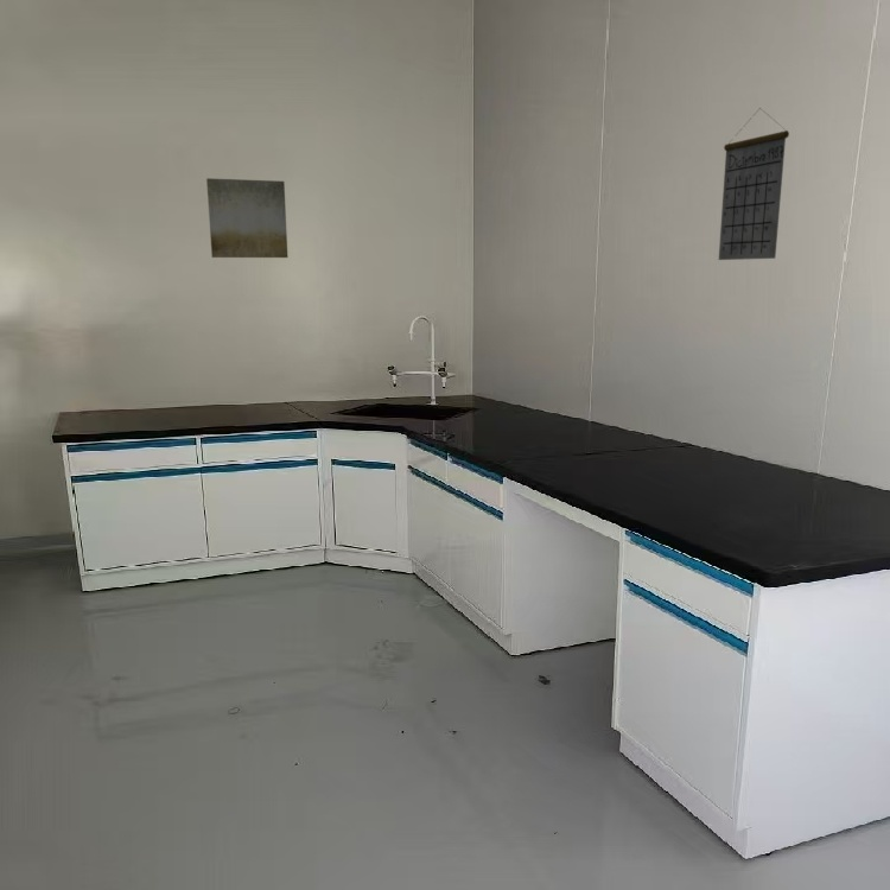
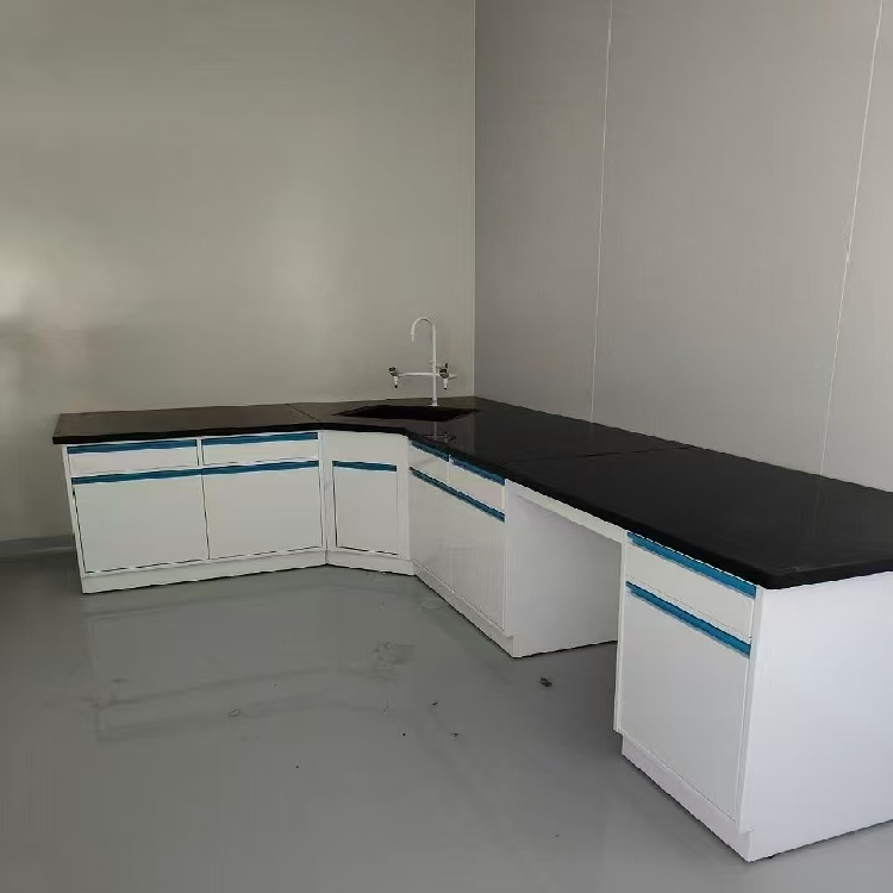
- wall art (248, 218)
- calendar (751, 184)
